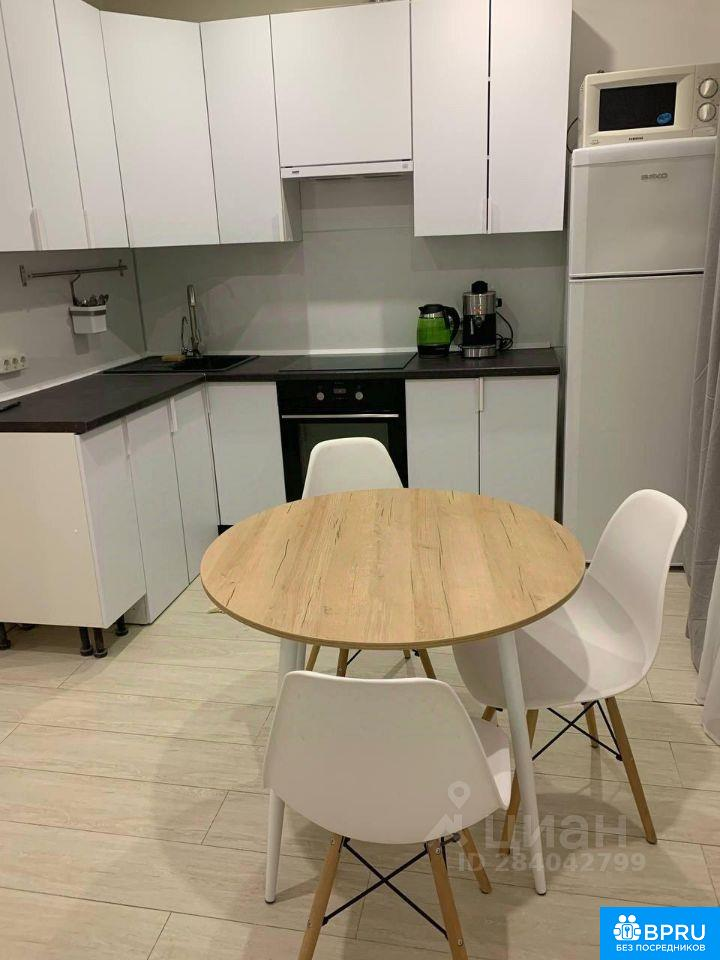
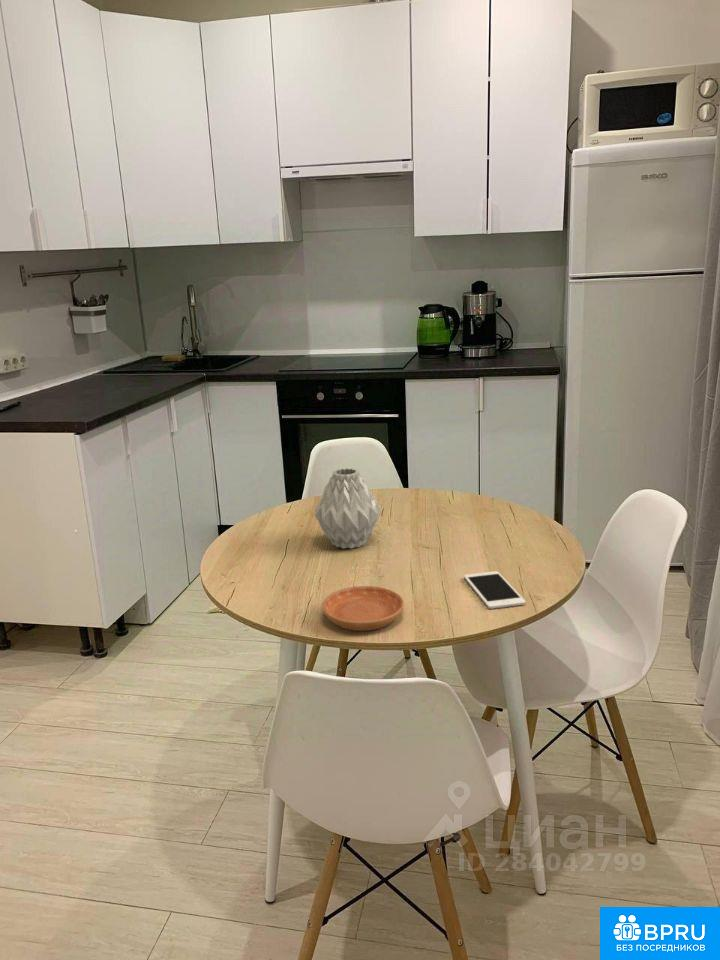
+ vase (347, 507)
+ cell phone (493, 589)
+ saucer (363, 609)
